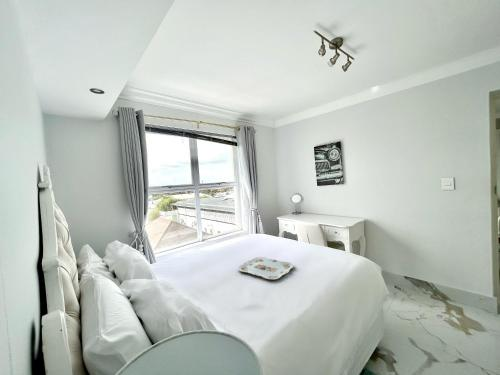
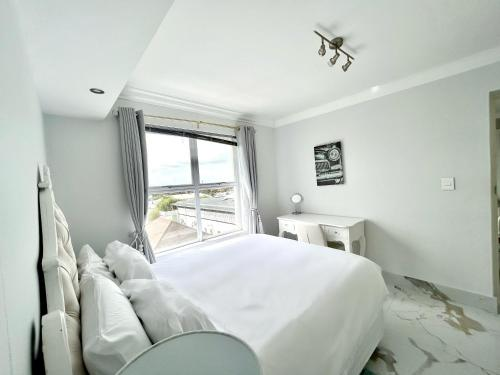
- serving tray (265, 267)
